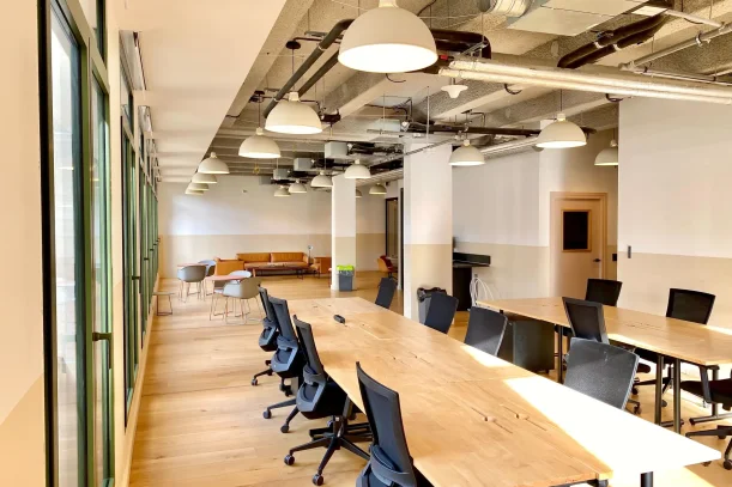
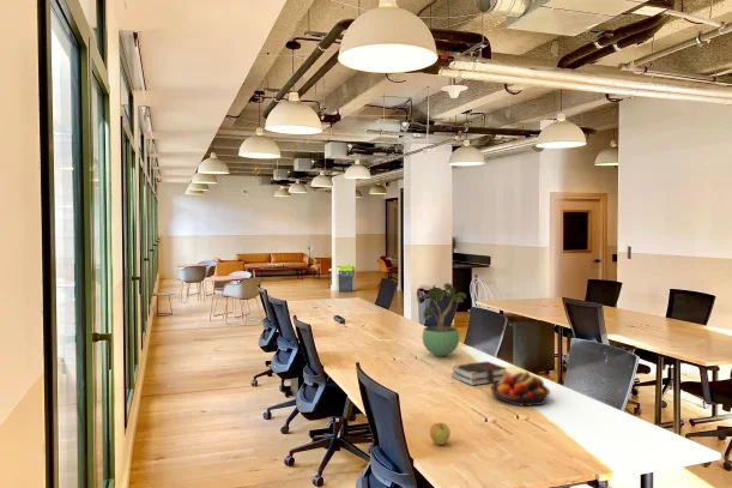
+ potted plant (442, 318)
+ apple (440, 433)
+ fruit bowl (519, 385)
+ book (479, 372)
